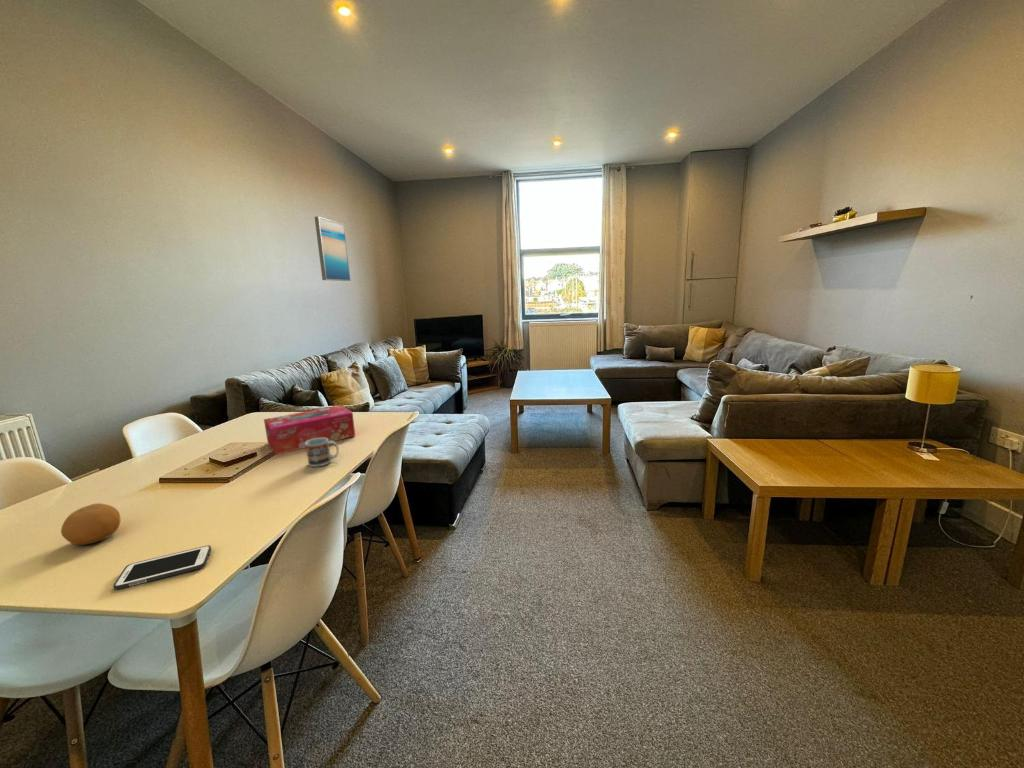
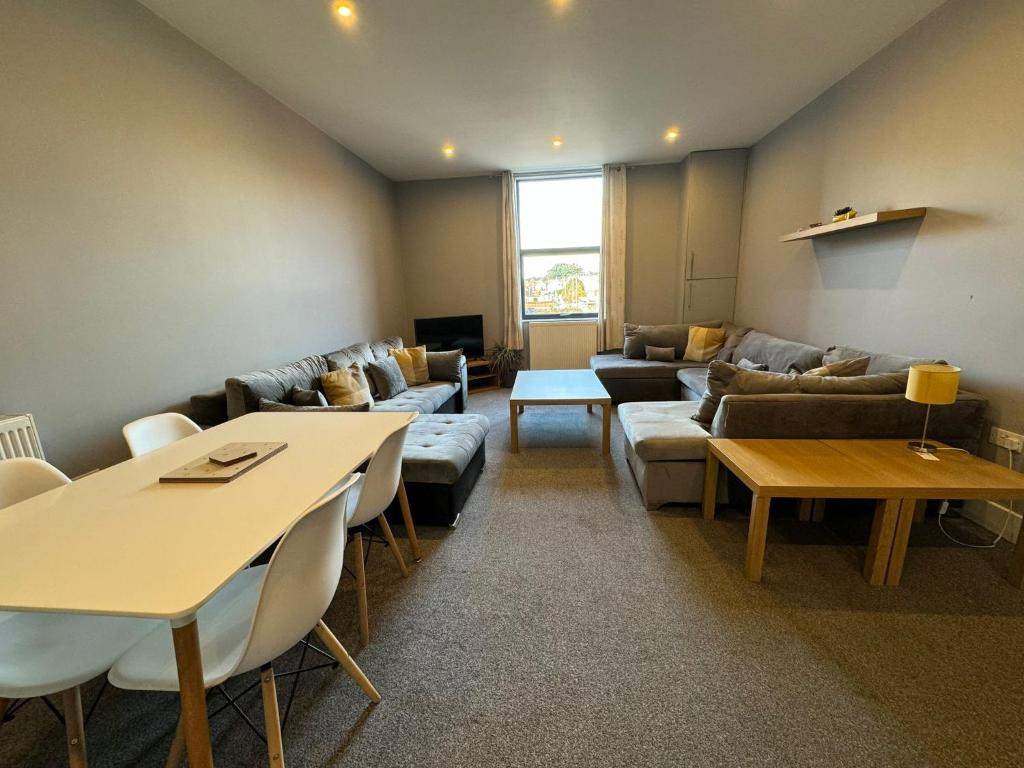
- cup (322, 451)
- tissue box (310, 427)
- fruit (91, 523)
- cell phone (165, 566)
- wall art (333, 251)
